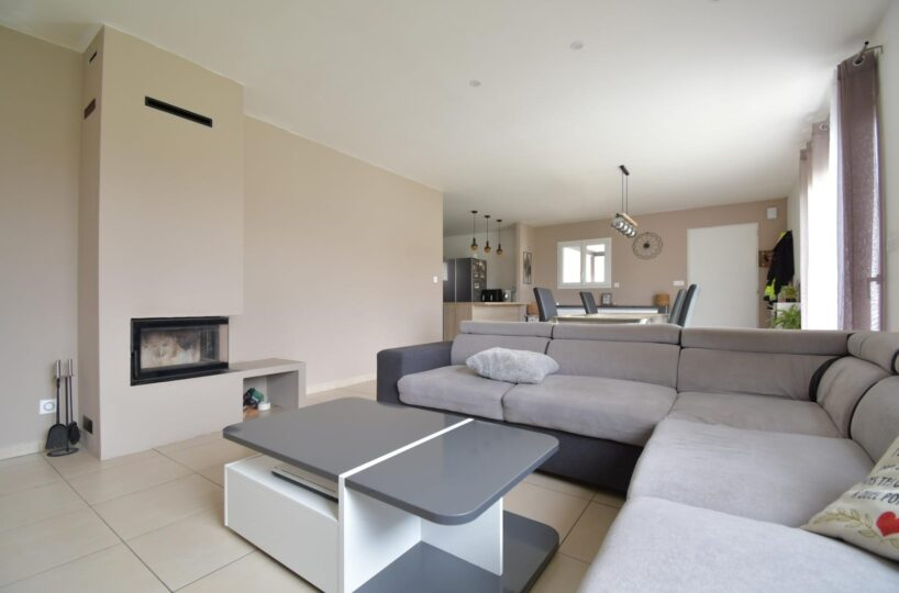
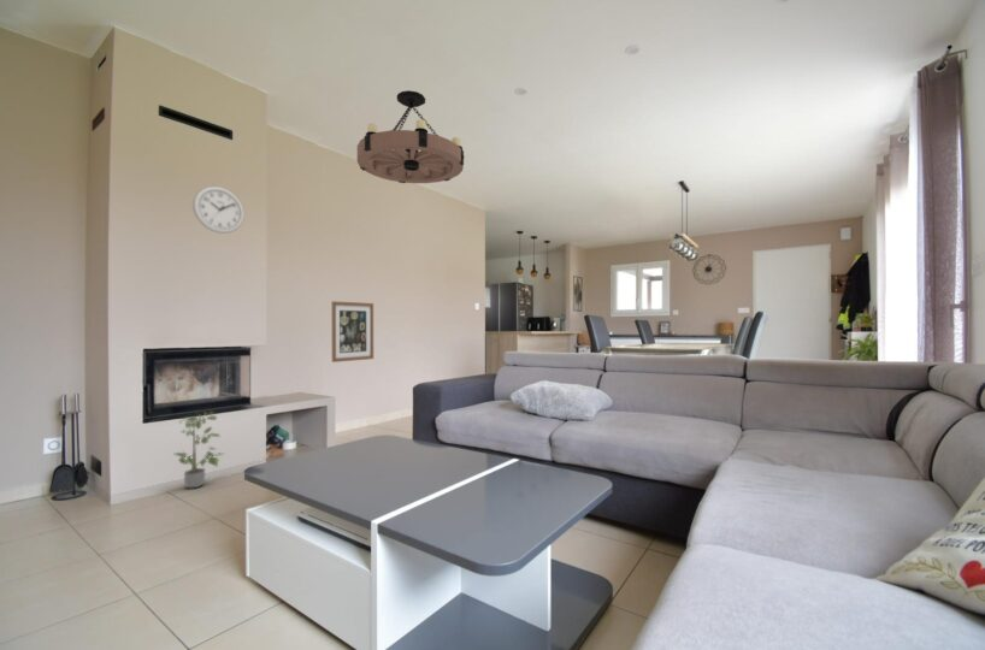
+ wall clock (219, 209)
+ wall art (353, 331)
+ chandelier (411, 132)
+ potted plant (202, 443)
